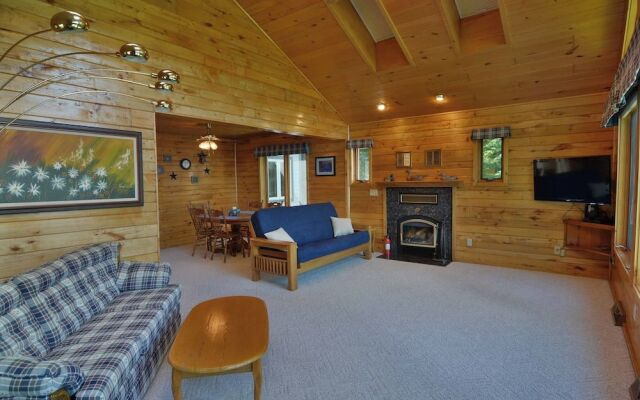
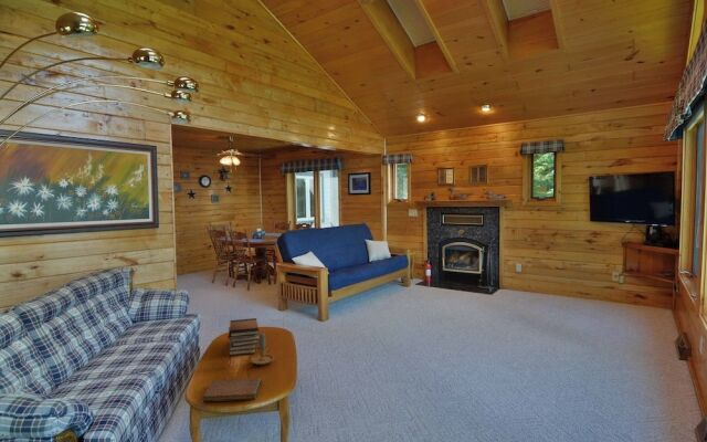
+ notebook (233, 389)
+ book stack (243, 335)
+ candle (262, 348)
